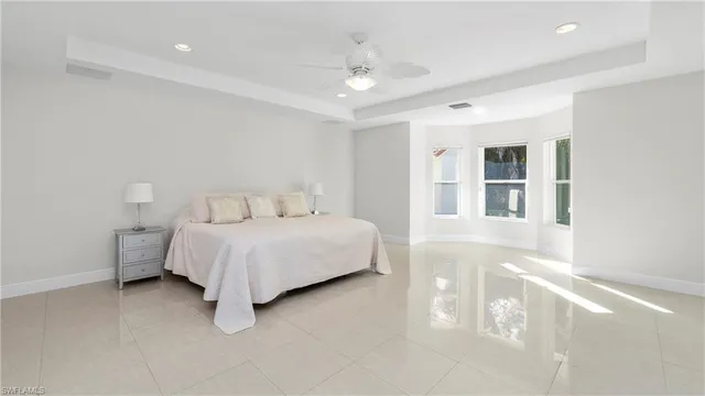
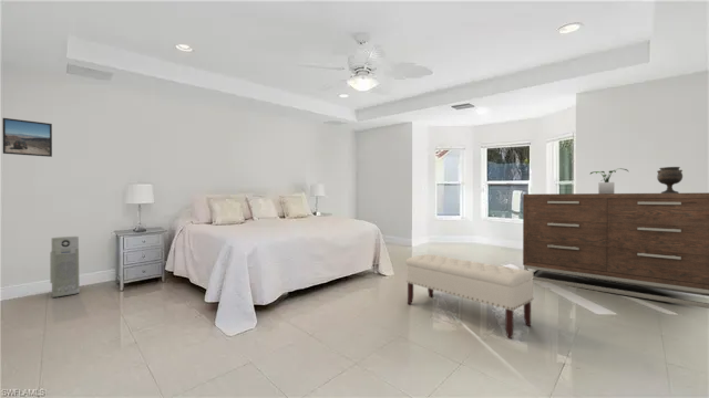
+ air purifier (64, 264)
+ dresser (609, 240)
+ goblet (669, 180)
+ bench (463, 289)
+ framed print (28, 137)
+ potted plant (608, 180)
